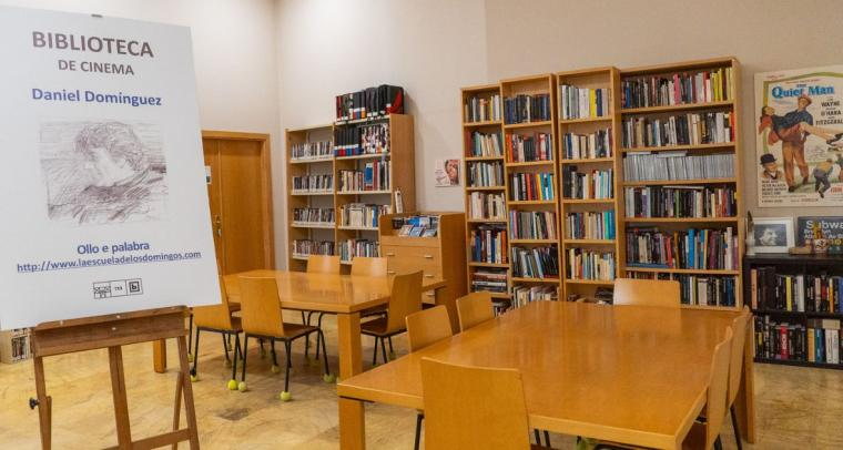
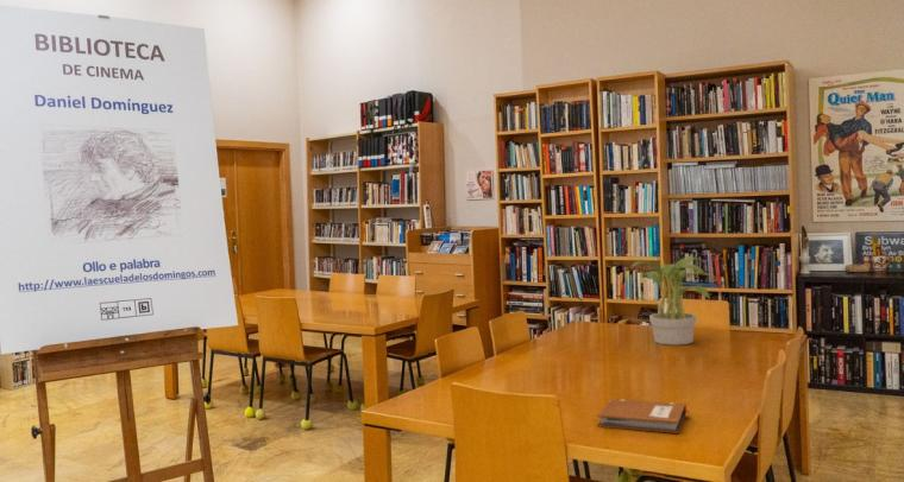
+ notebook (645, 414)
+ potted plant (672, 300)
